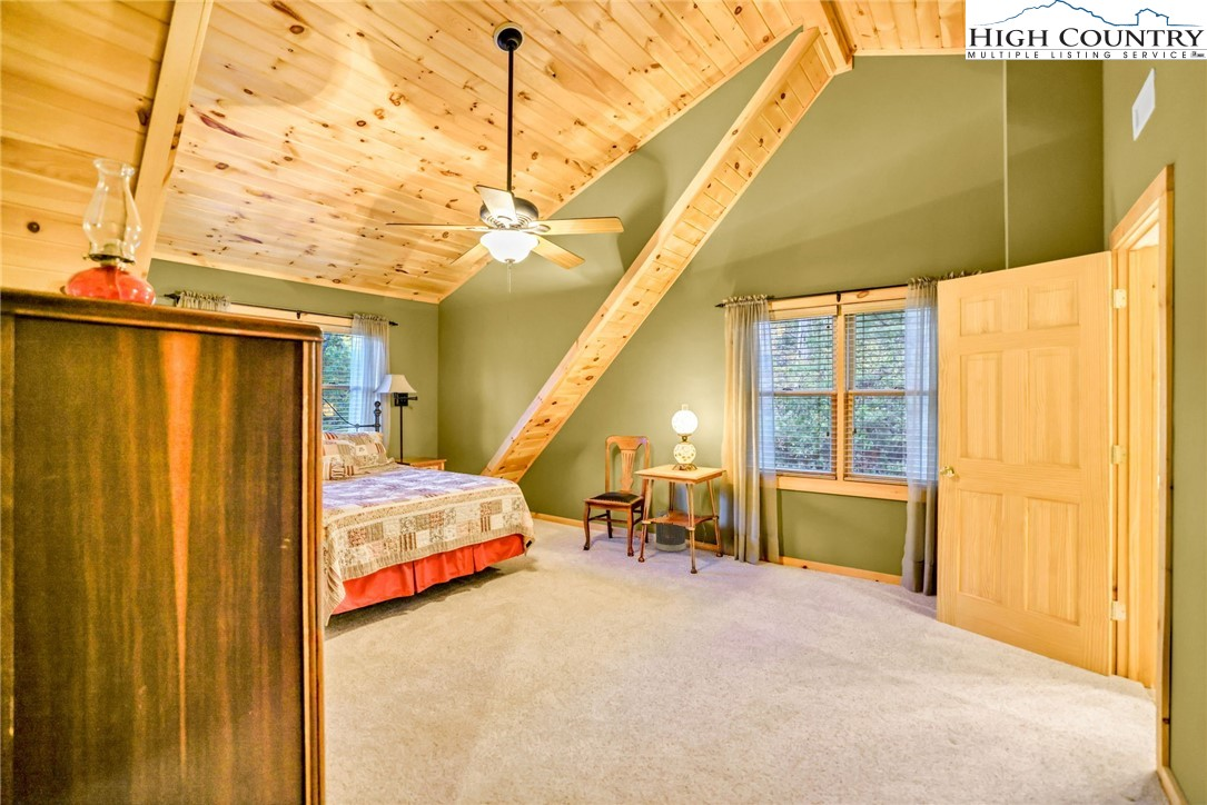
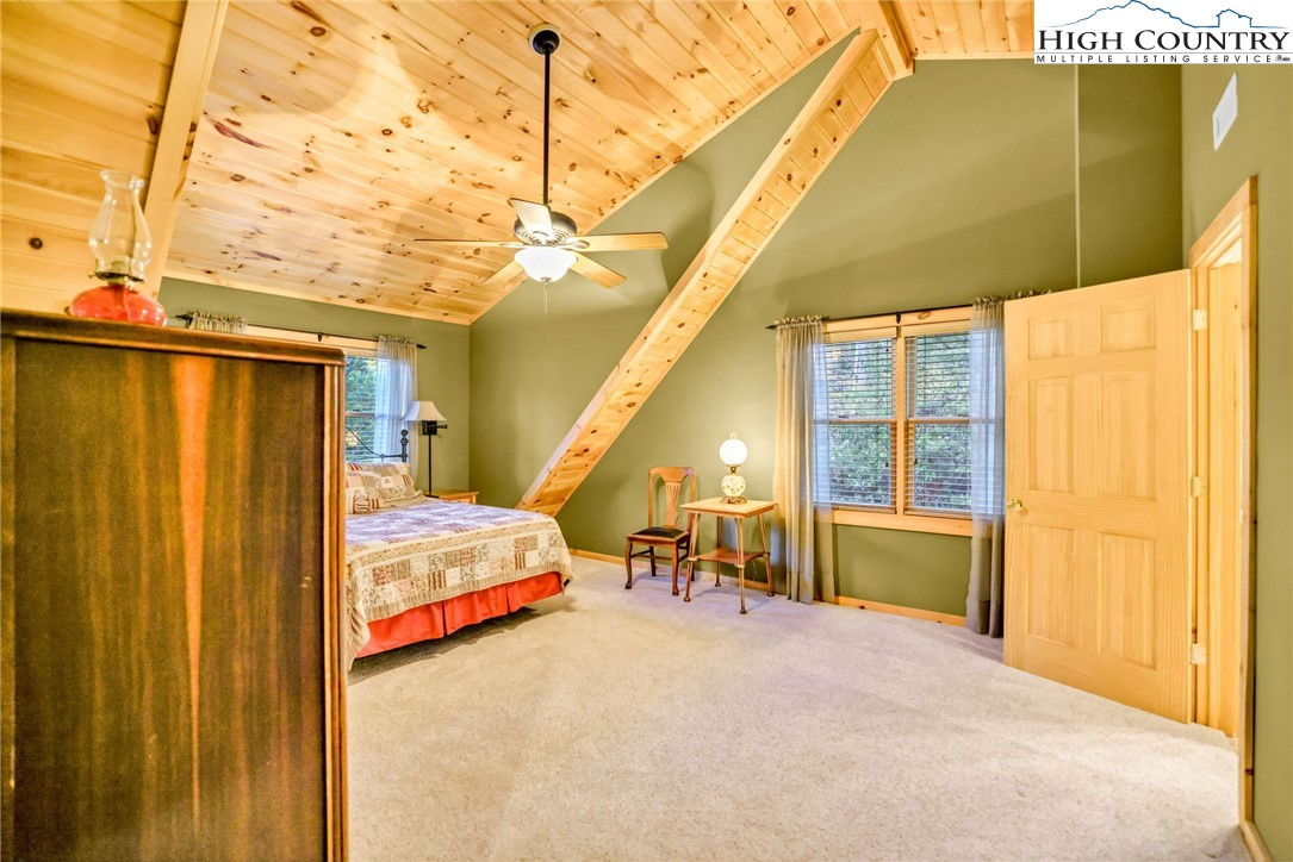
- wastebasket (670, 530)
